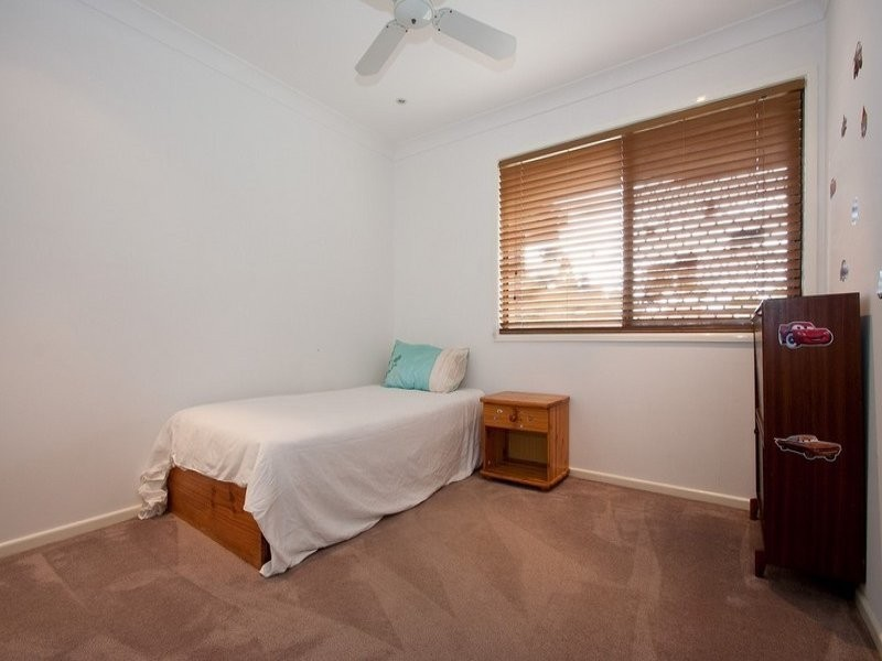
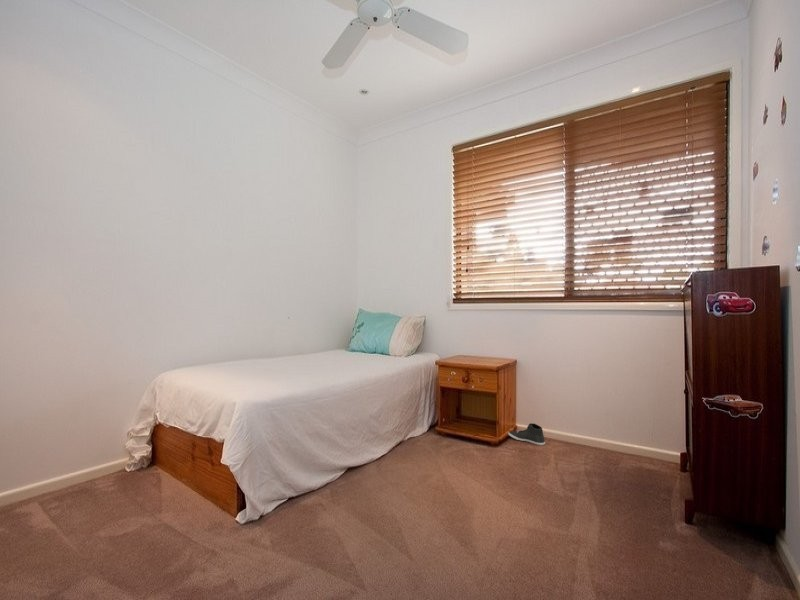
+ sneaker (526, 431)
